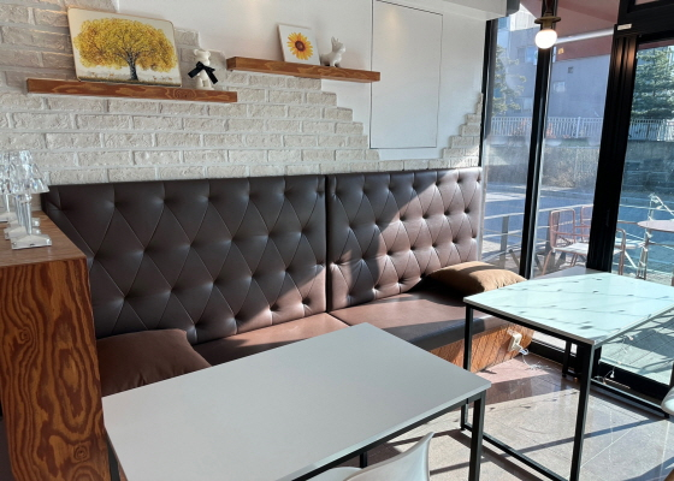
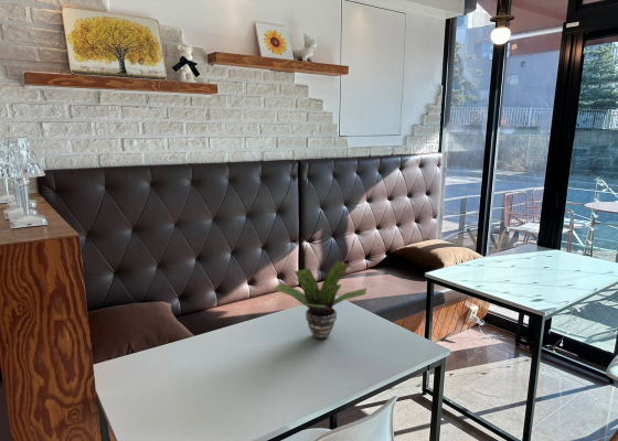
+ potted plant (319, 302)
